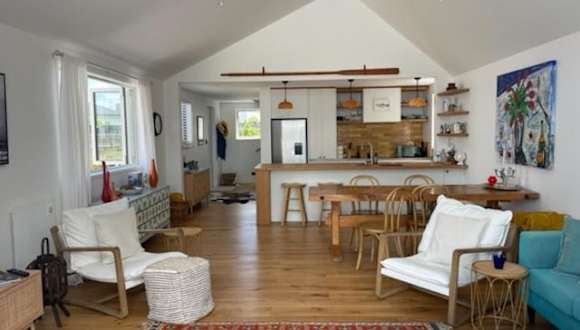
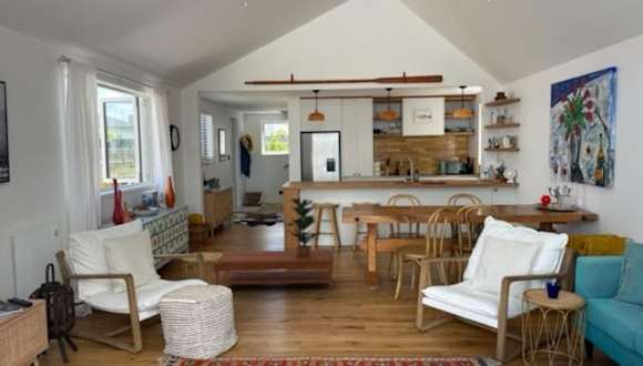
+ coffee table (276, 271)
+ potted plant (299, 227)
